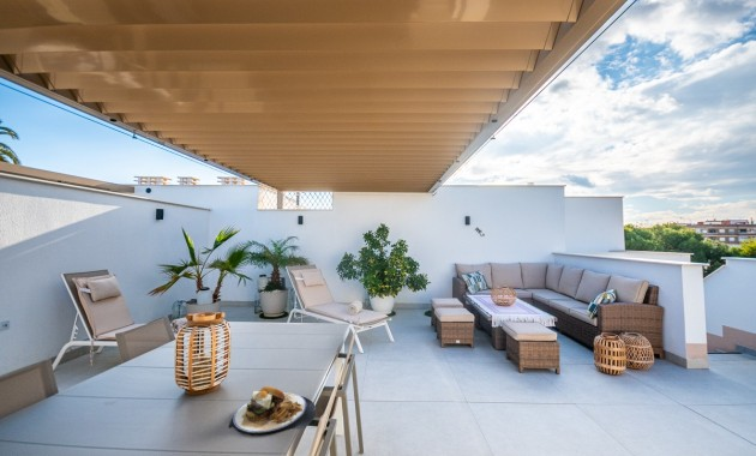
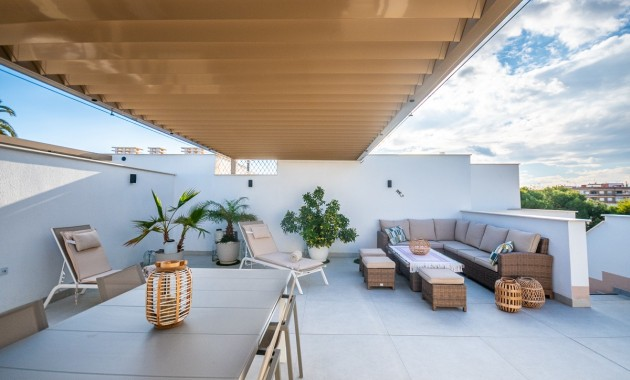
- plate (274, 403)
